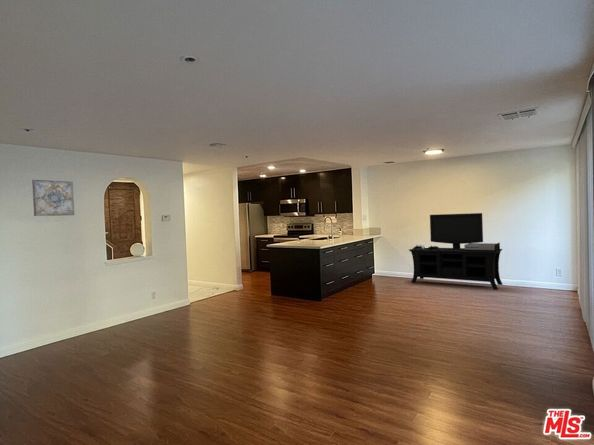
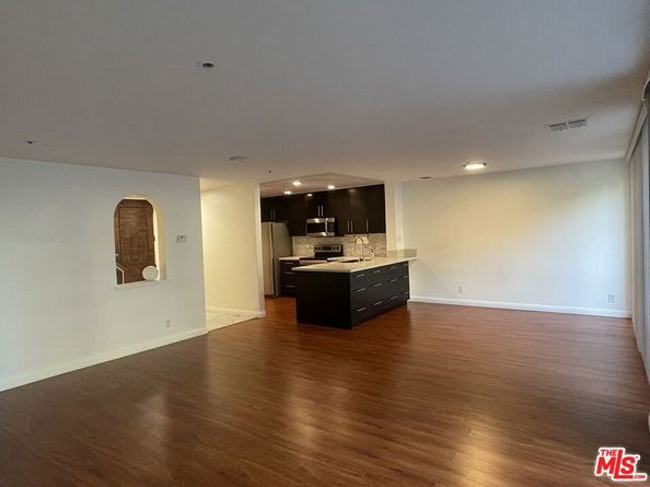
- media console (453, 248)
- wall art (54, 198)
